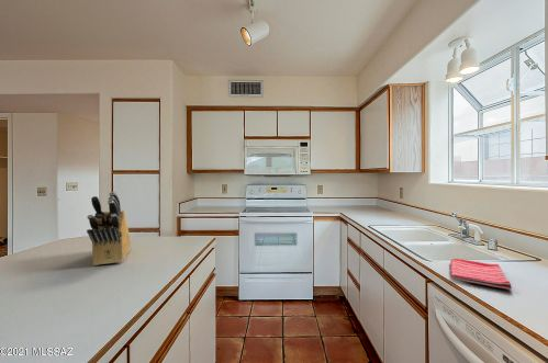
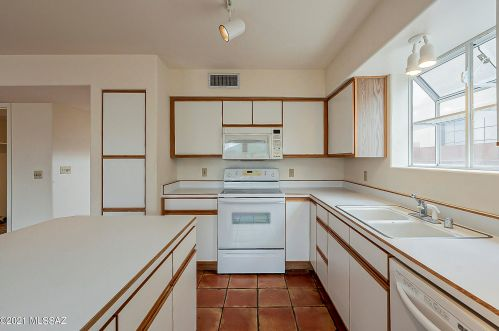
- dish towel (477, 271)
- knife block (111, 225)
